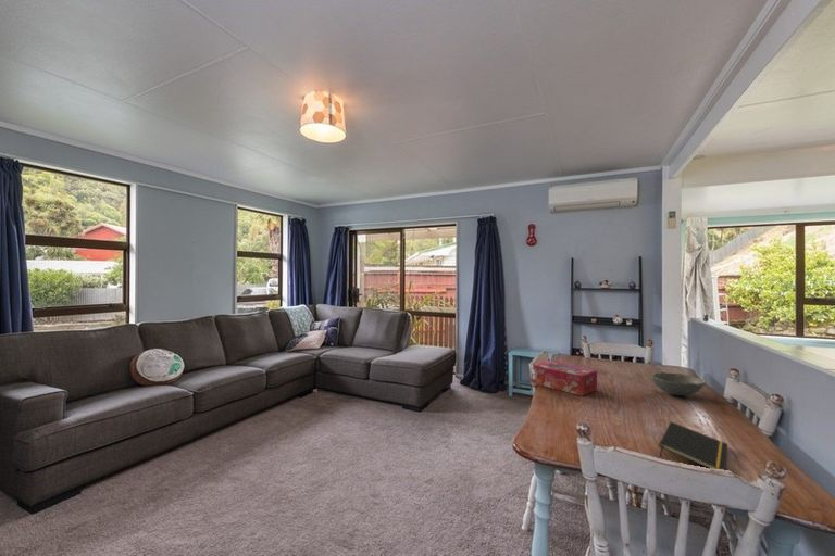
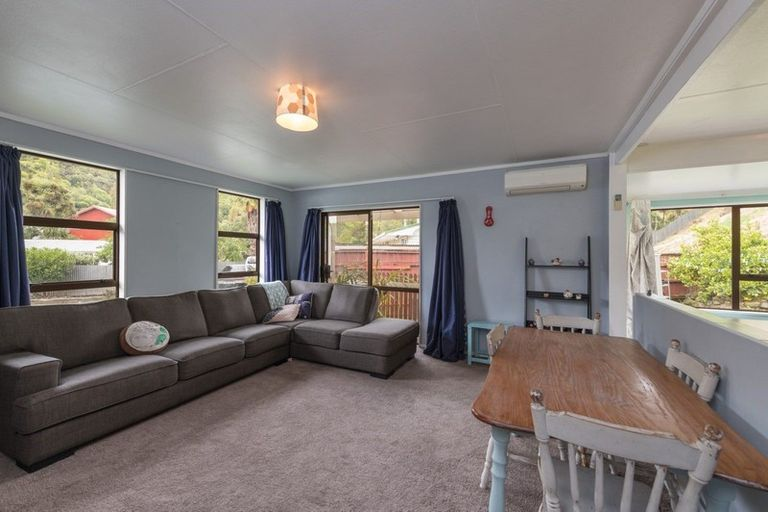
- notepad (694, 444)
- tissue box (562, 376)
- bowl (676, 386)
